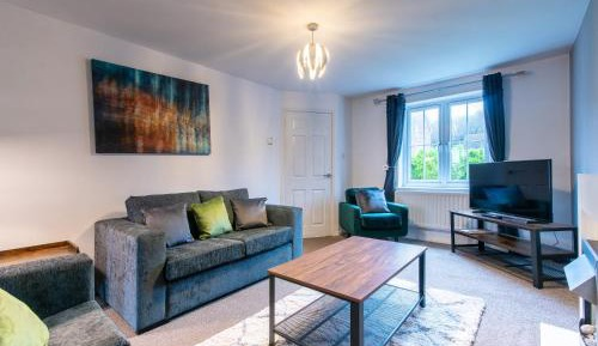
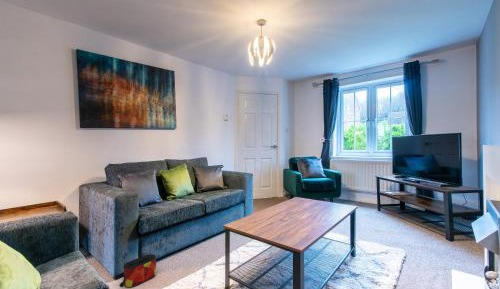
+ bag (139, 269)
